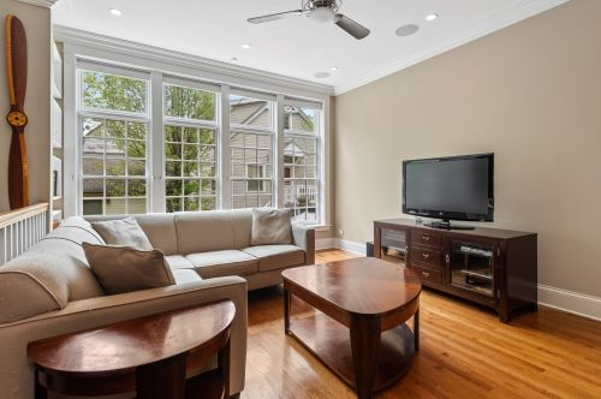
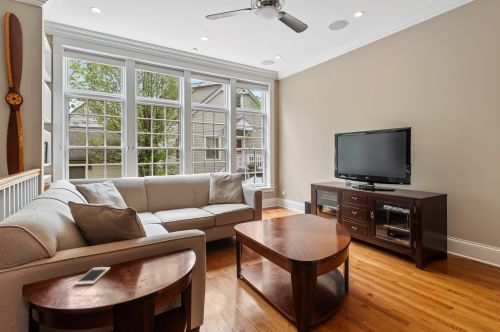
+ cell phone (93, 275)
